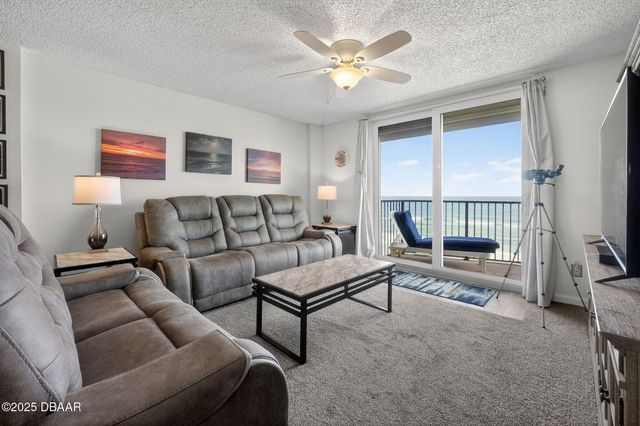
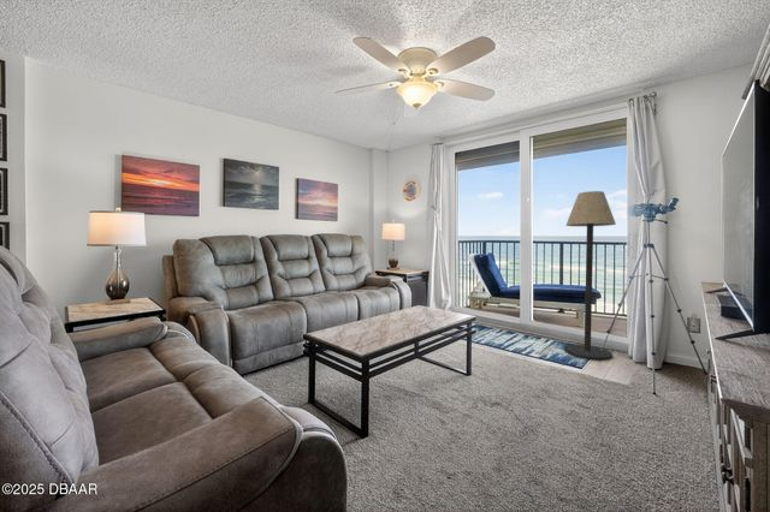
+ floor lamp (588, 273)
